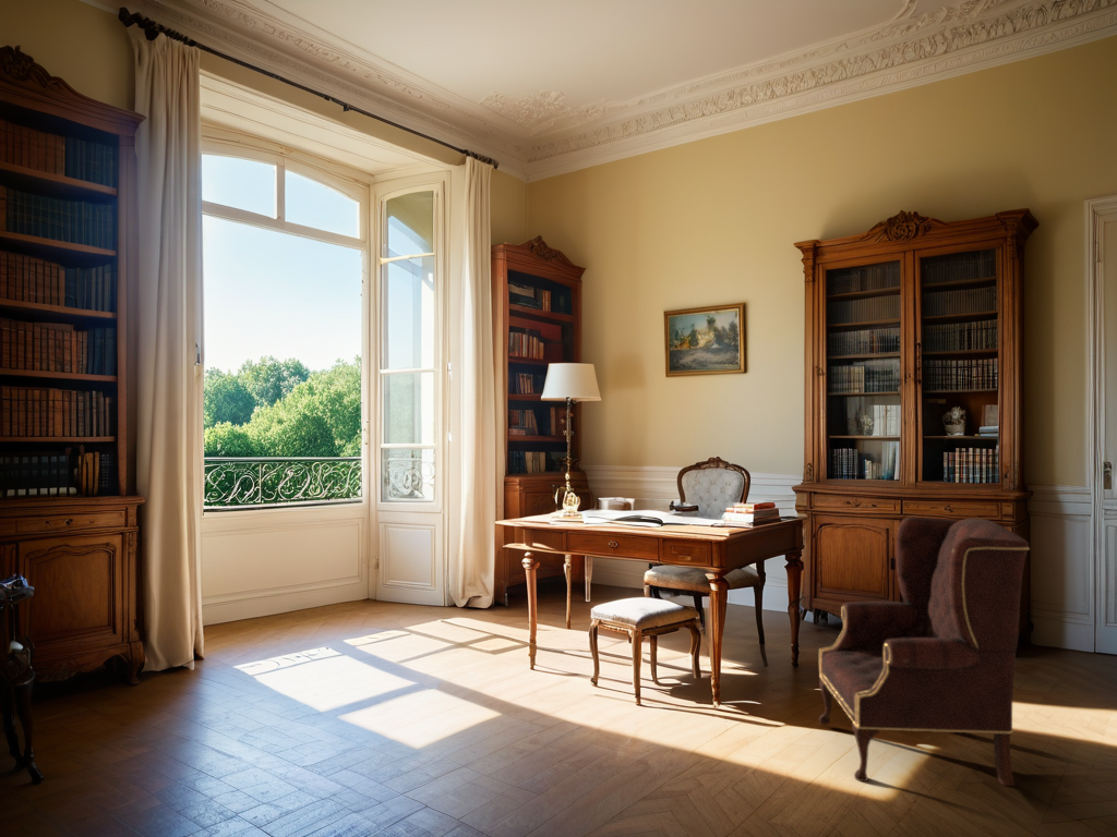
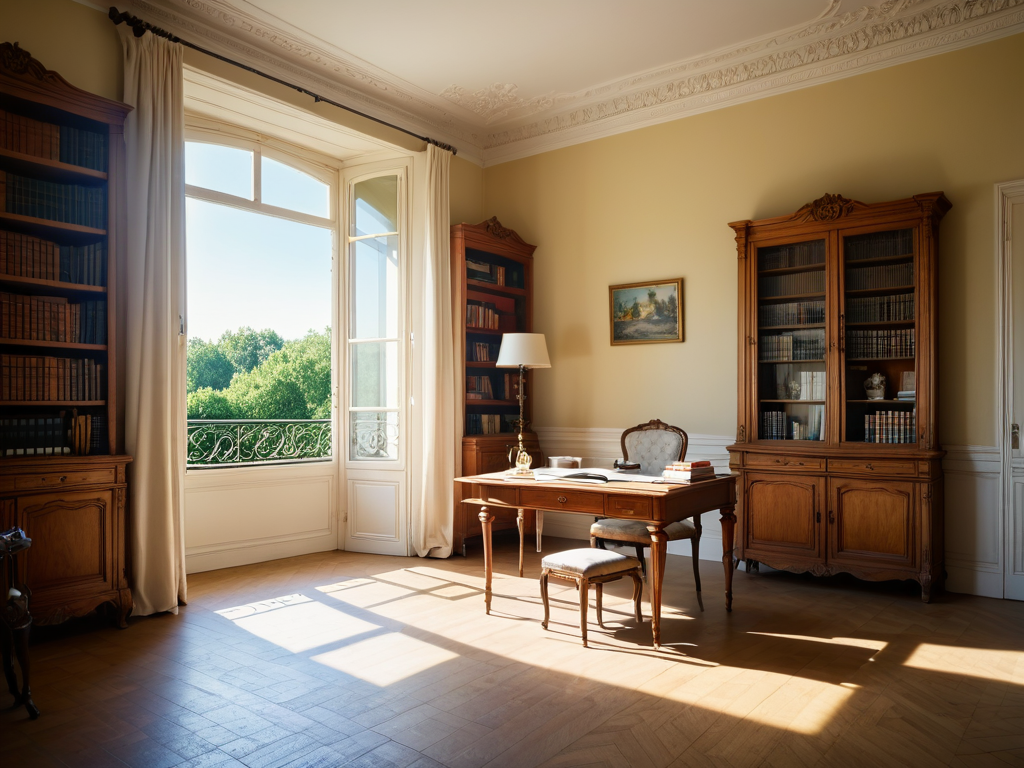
- wingback chair (914, 635)
